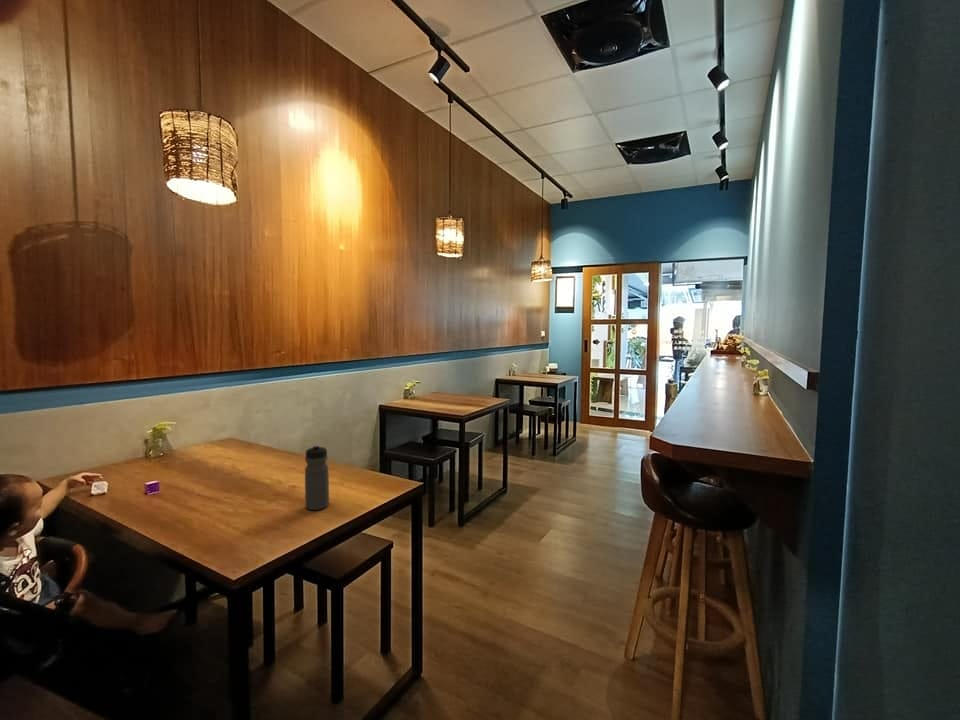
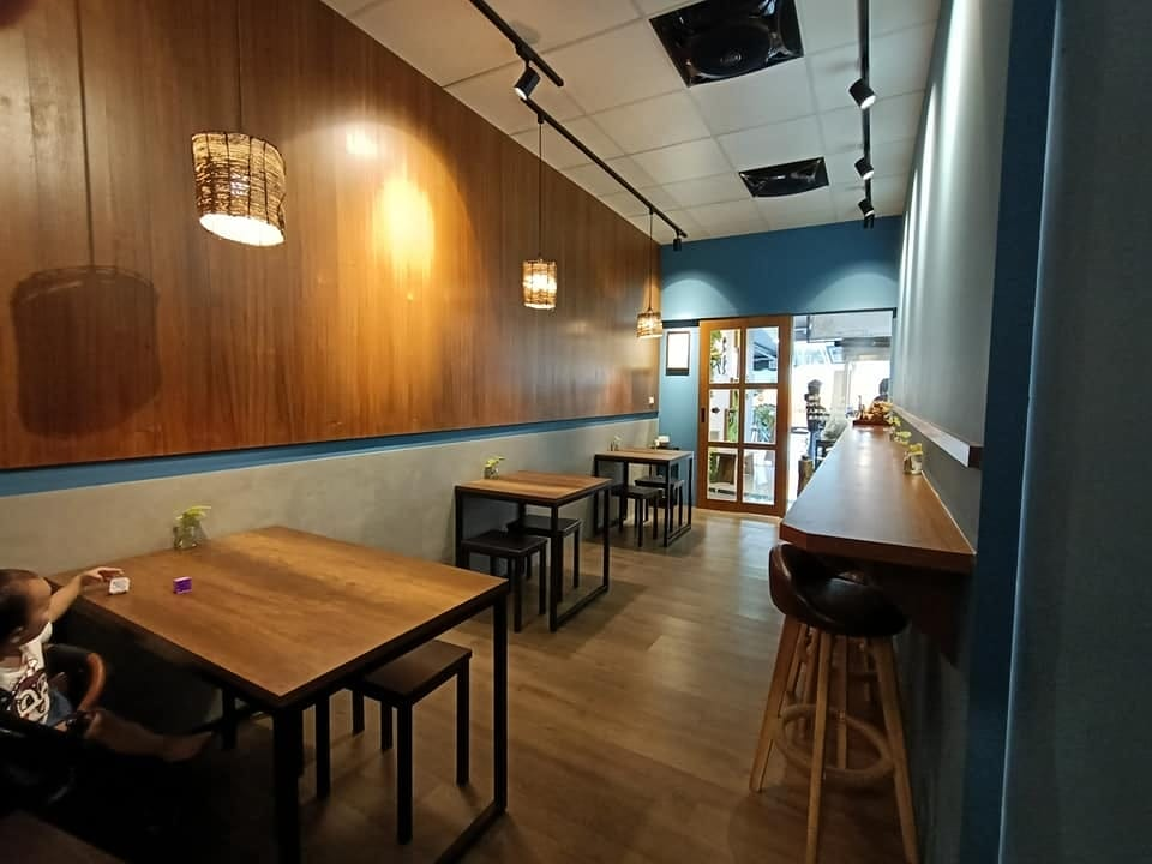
- water bottle (316, 475)
